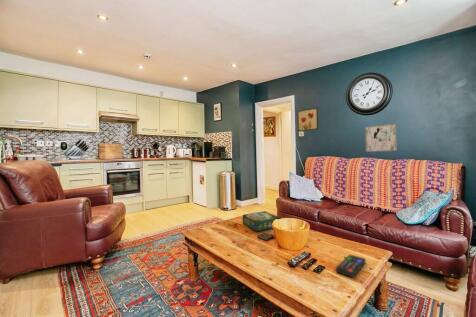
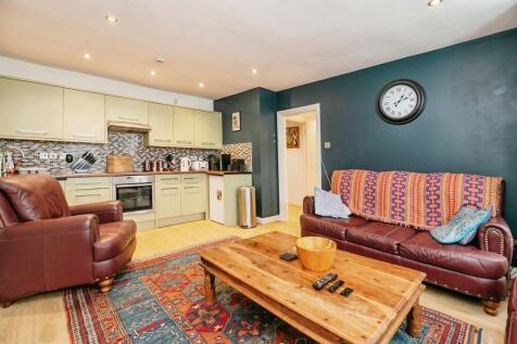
- wall art (380, 138)
- wall art (307, 119)
- remote control (351, 264)
- board game (261, 220)
